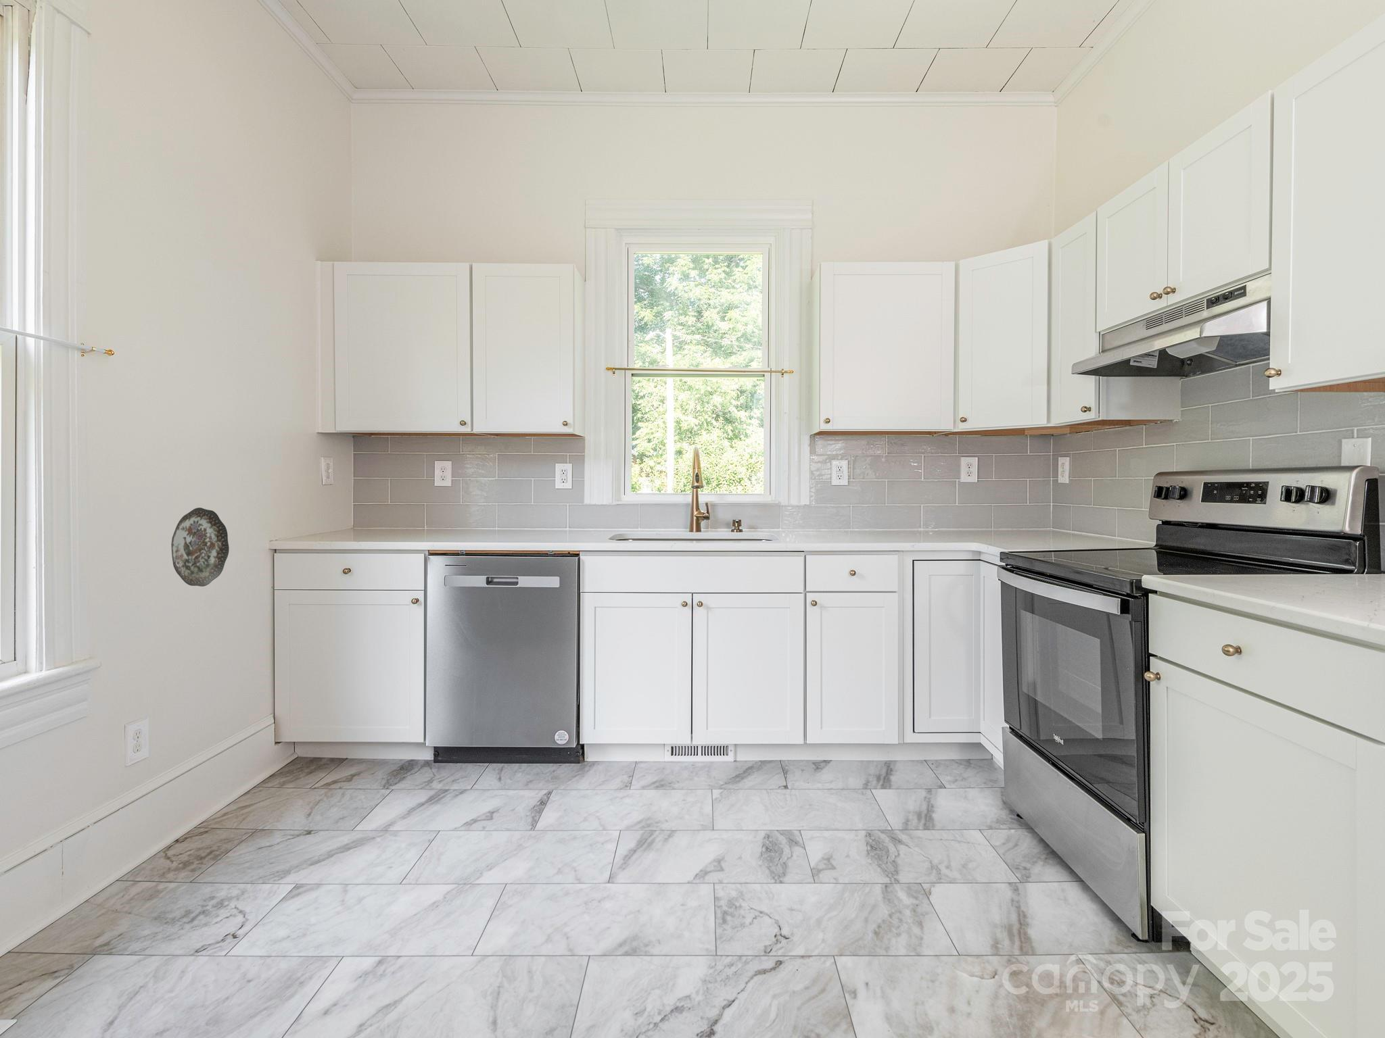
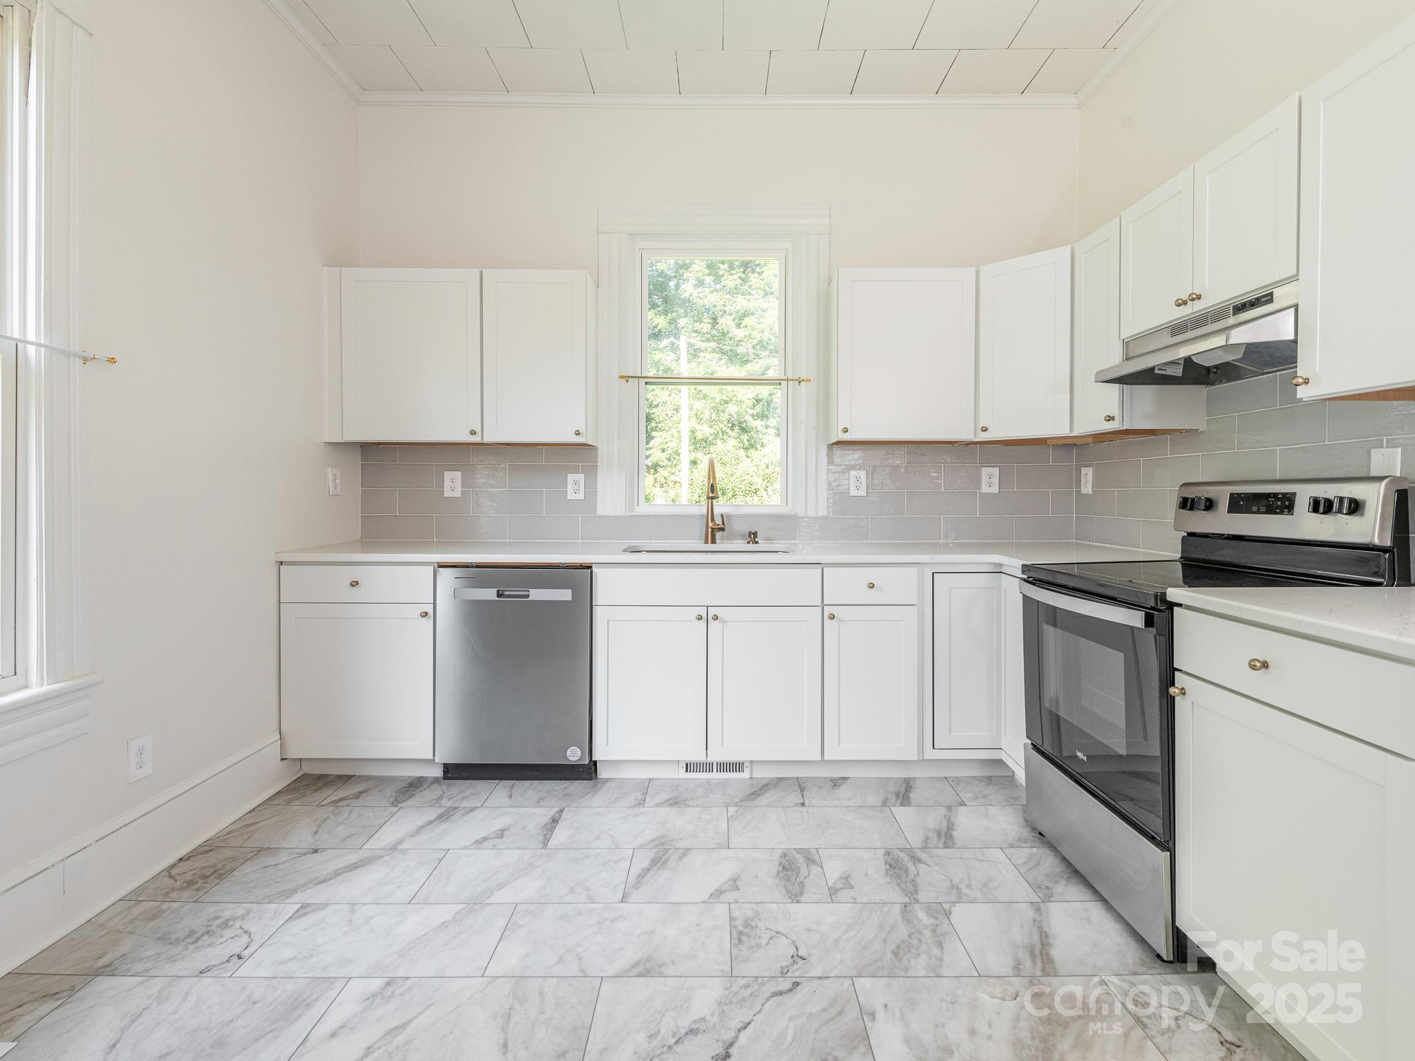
- decorative plate (198, 546)
